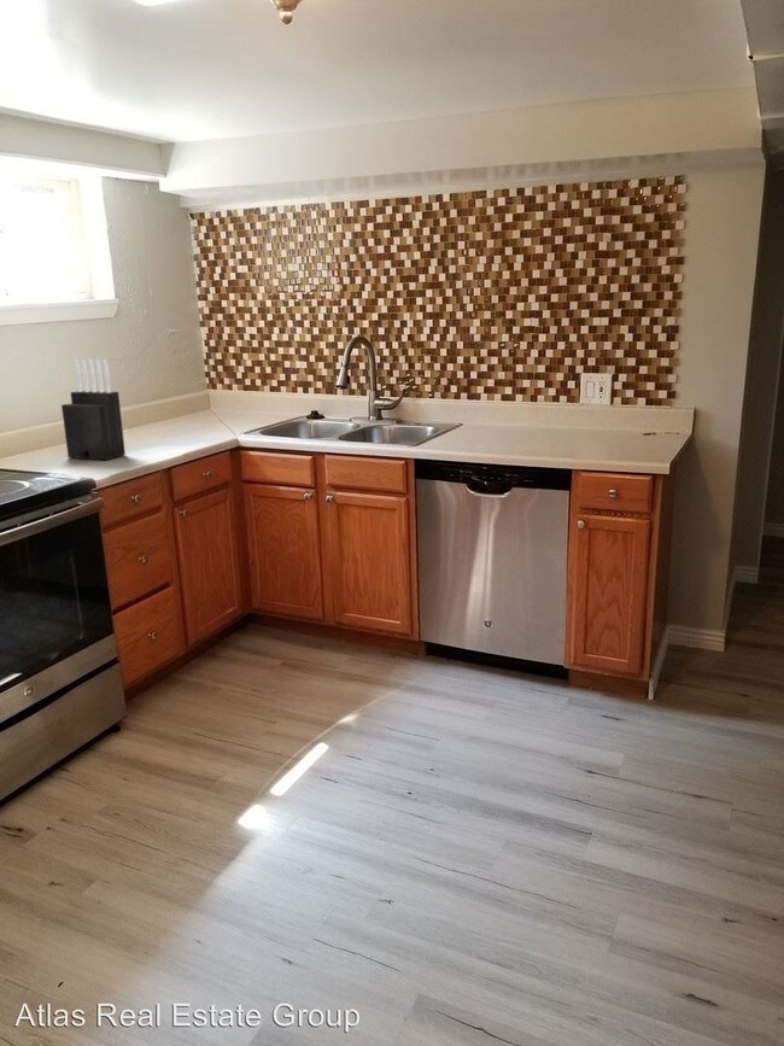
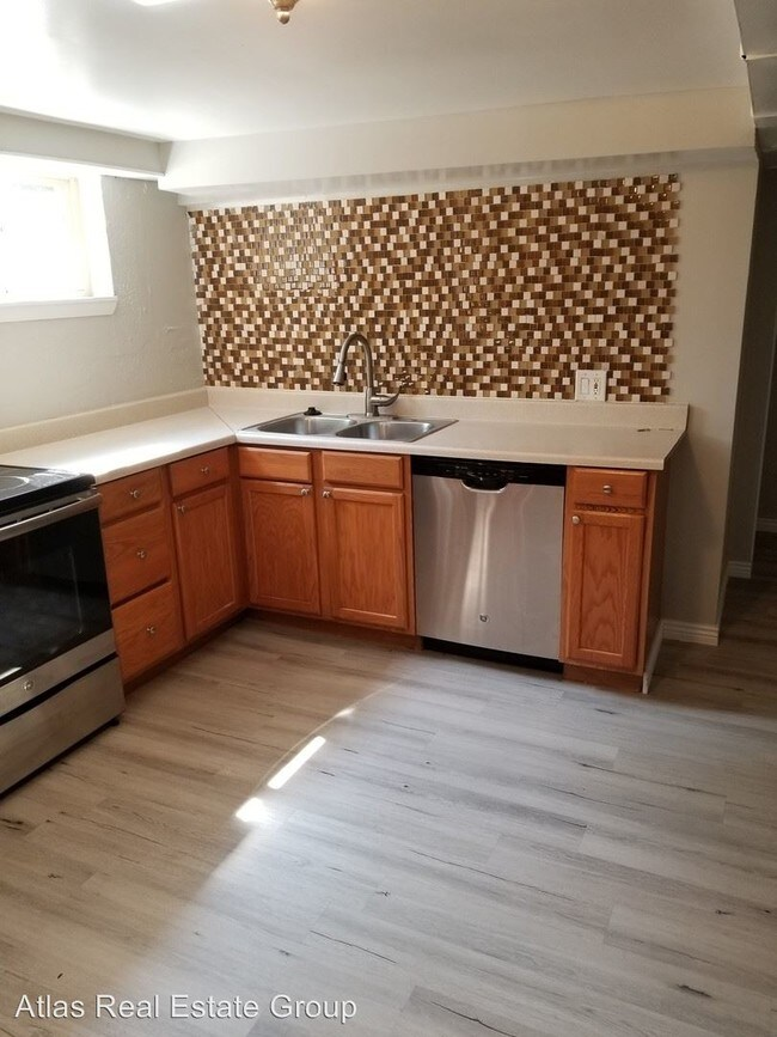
- knife block (88, 409)
